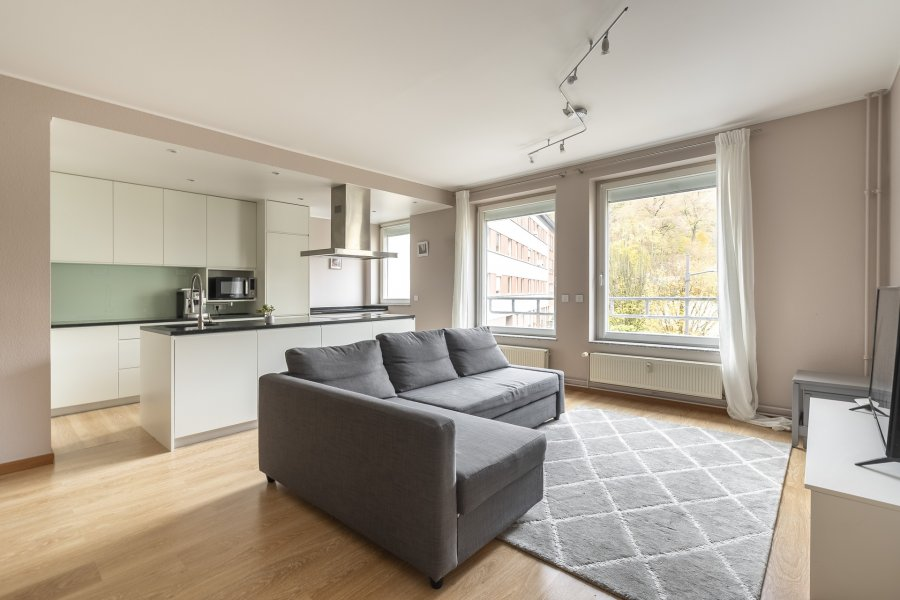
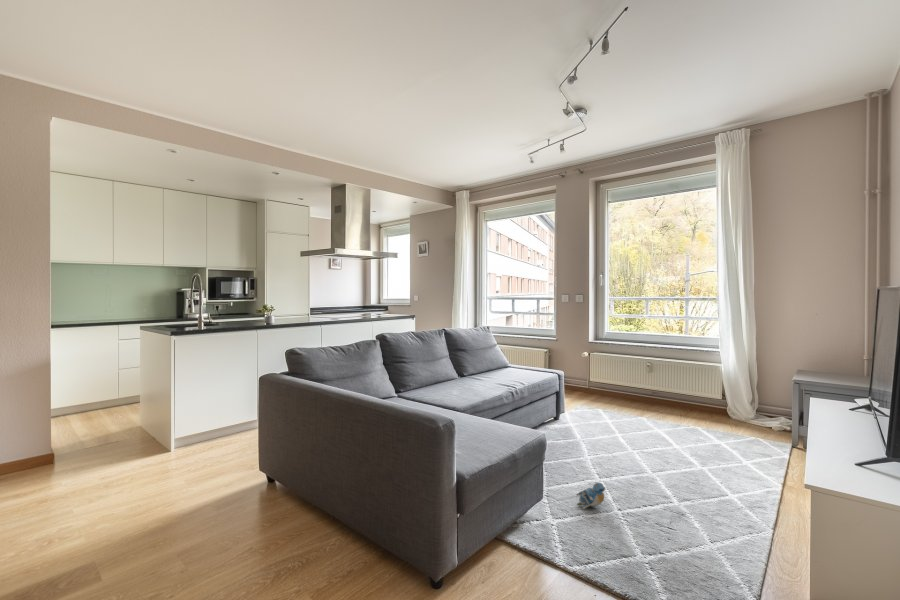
+ plush toy (590, 493)
